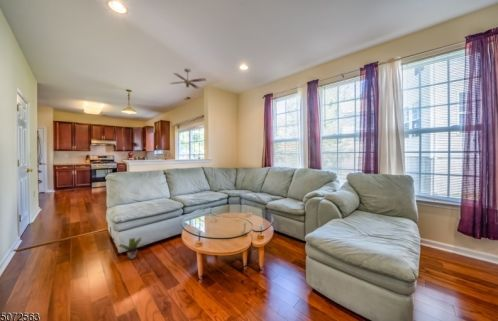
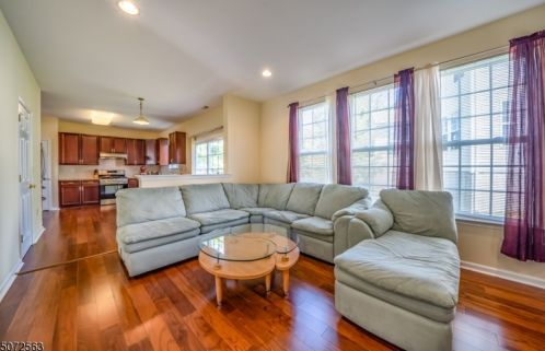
- potted plant (132, 248)
- ceiling fan (187, 78)
